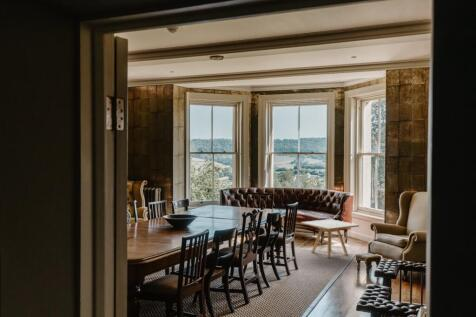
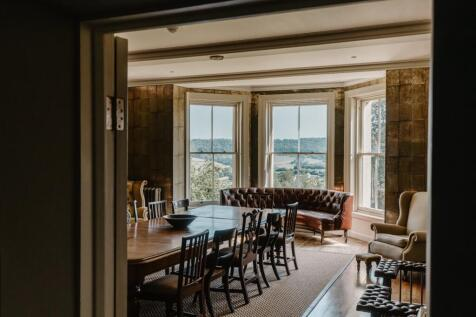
- side table (329, 238)
